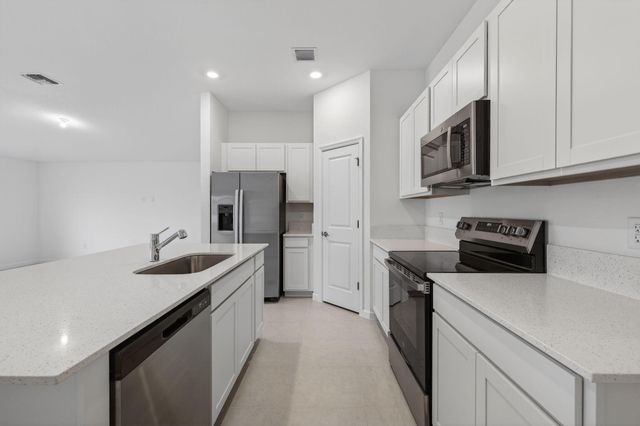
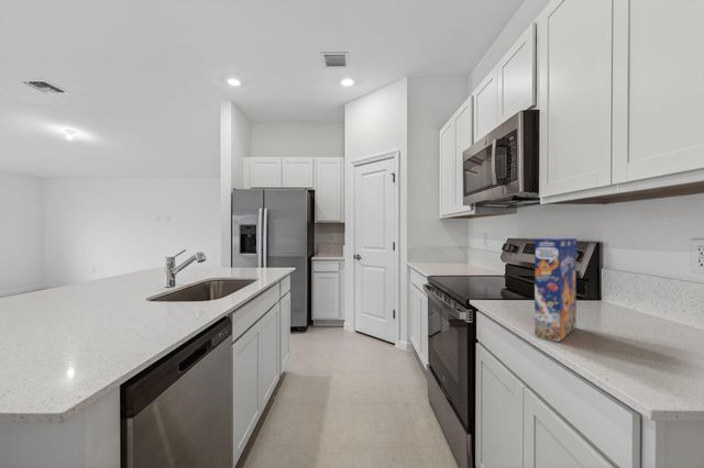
+ cereal box (556, 285)
